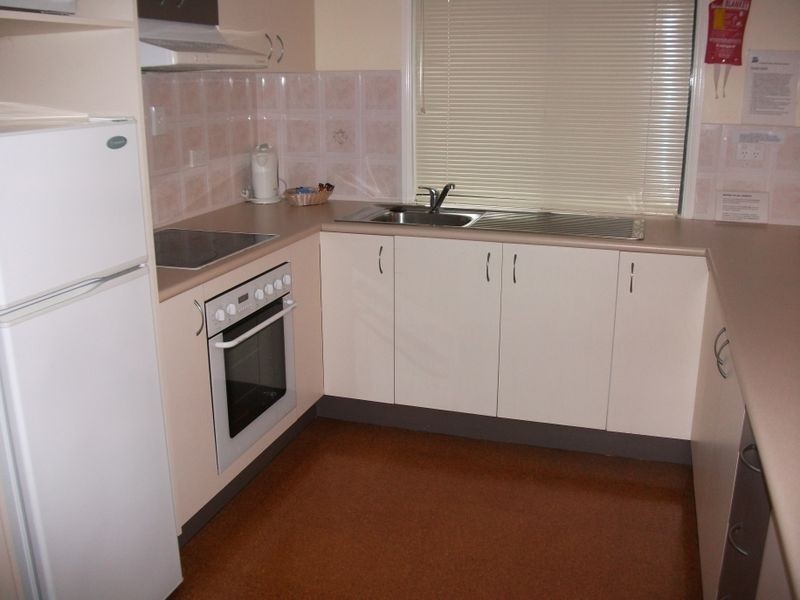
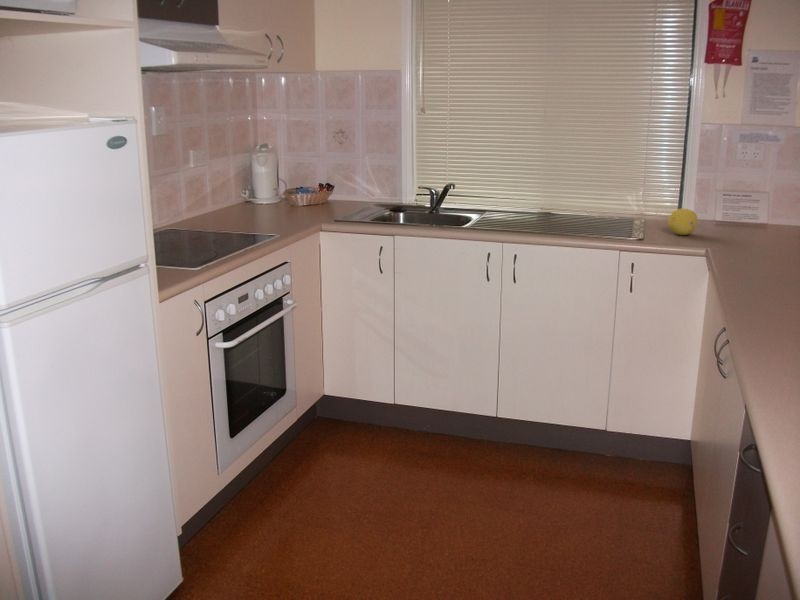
+ fruit (682, 221)
